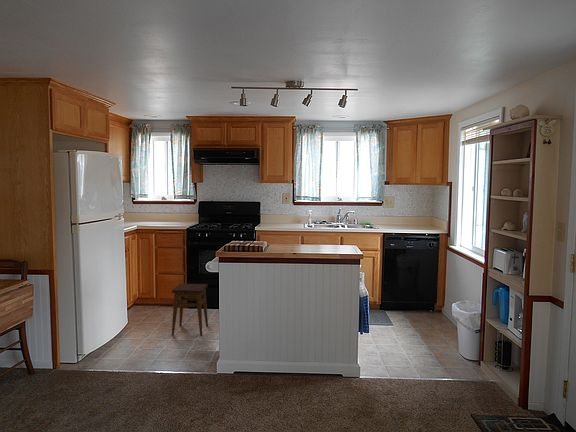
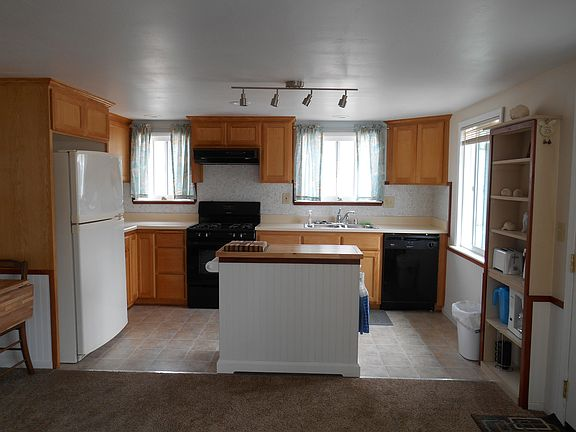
- stool (190, 306)
